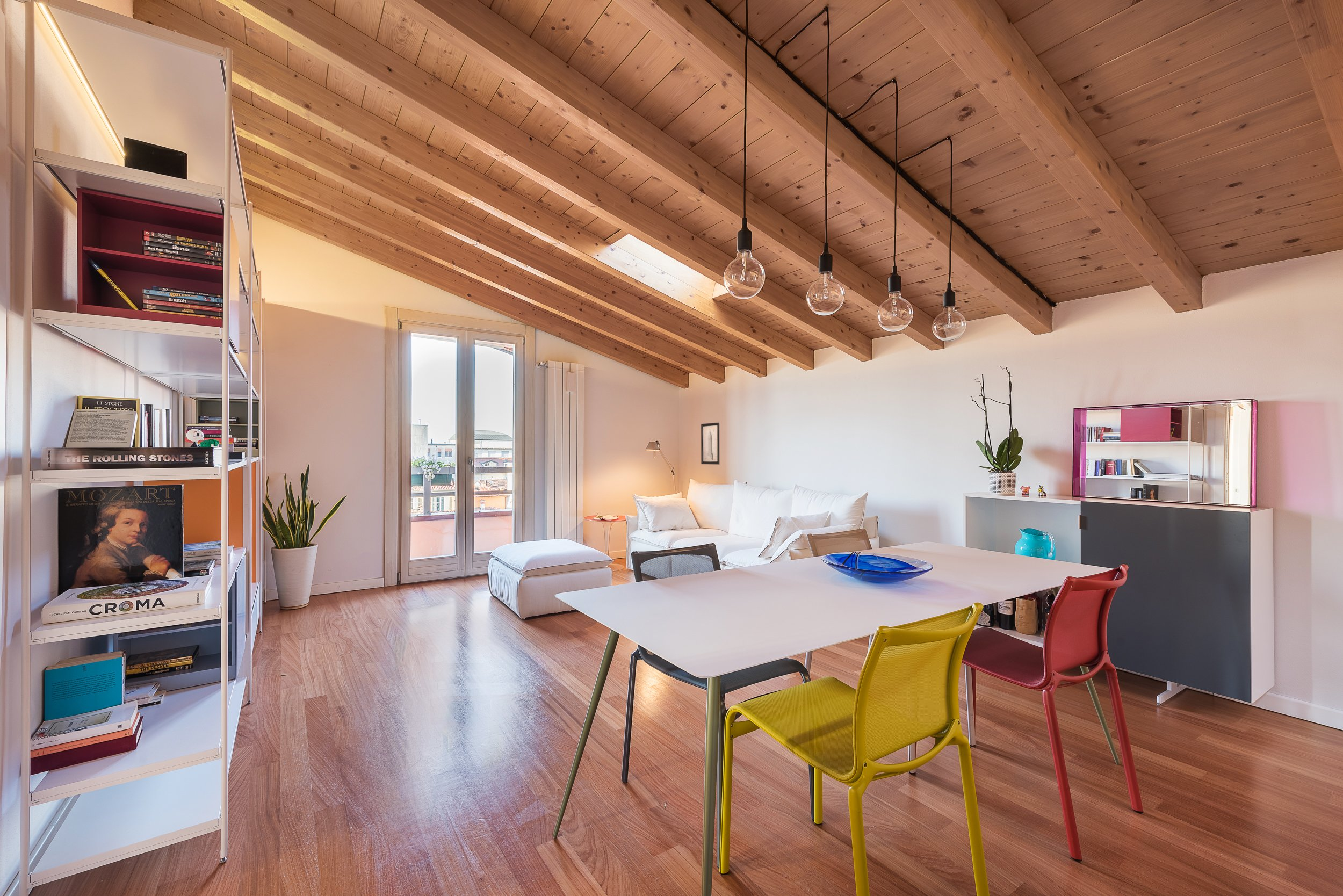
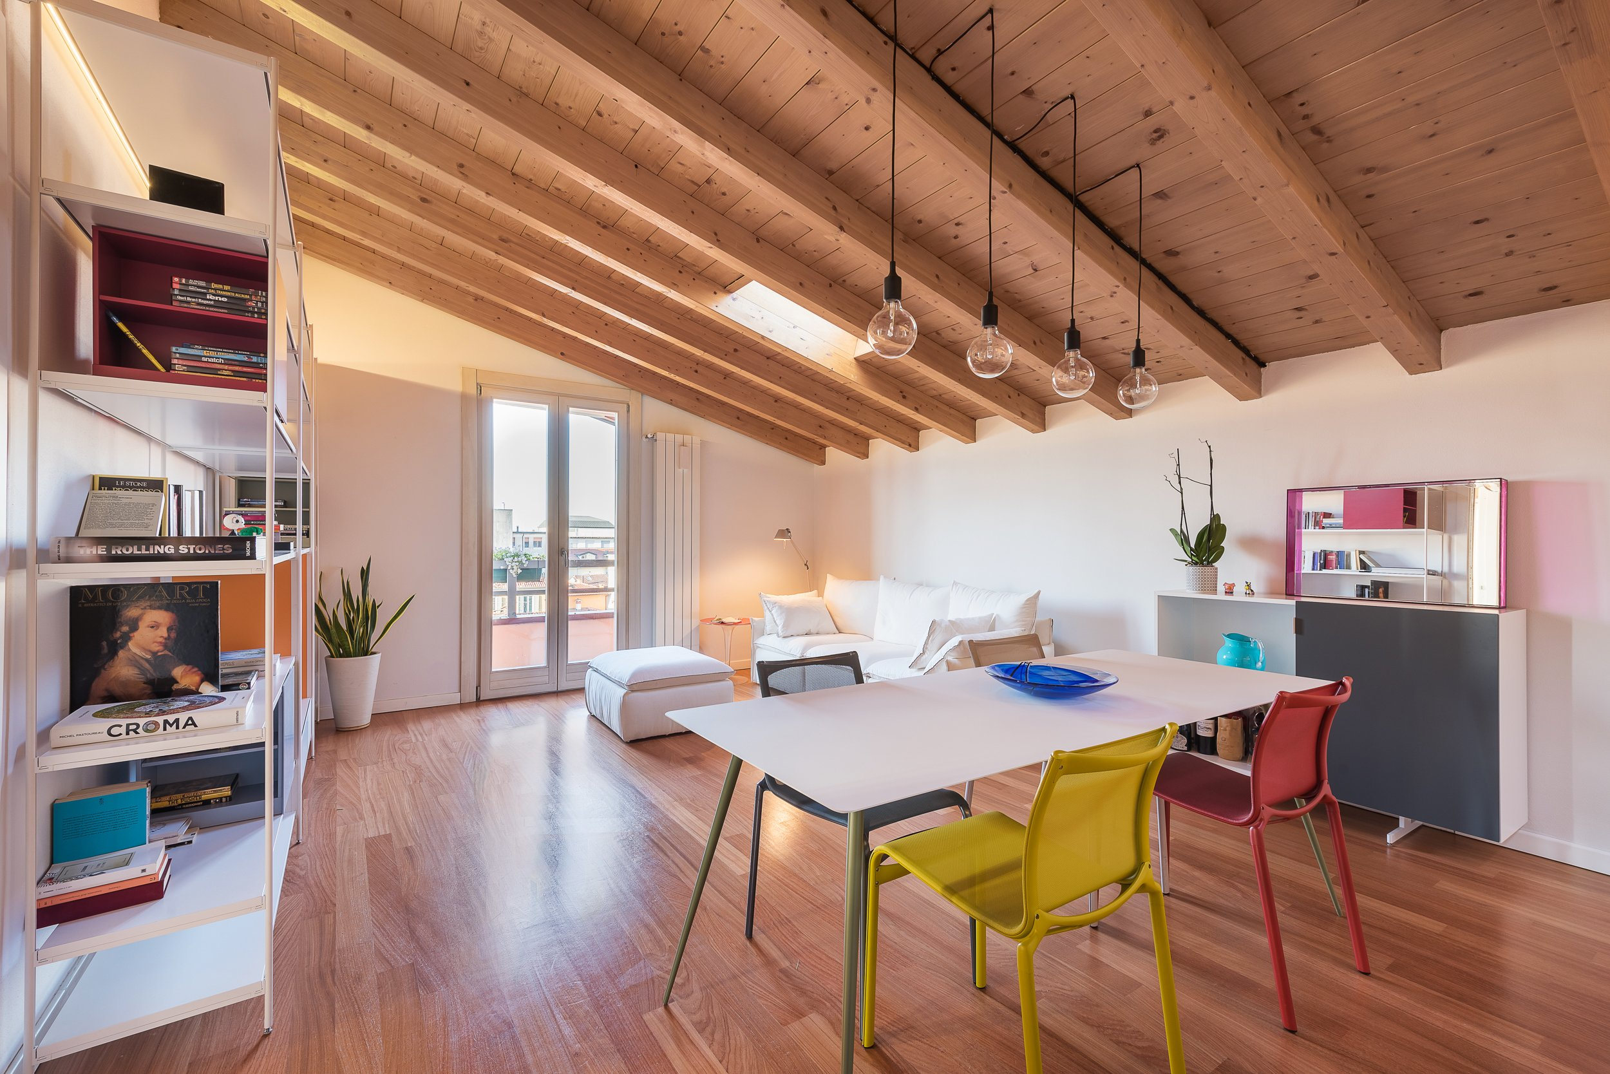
- wall art (710, 444)
